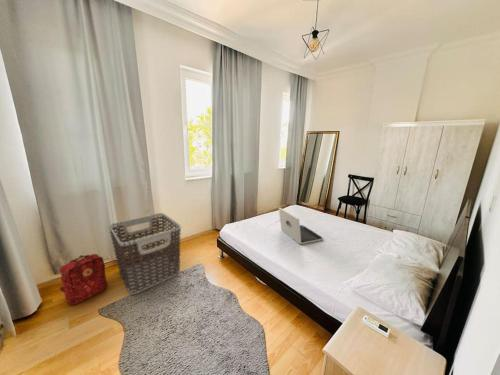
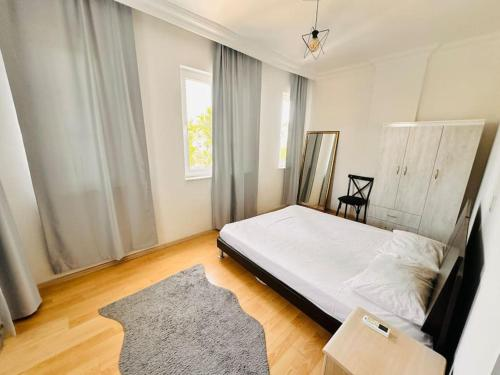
- laptop (299, 223)
- clothes hamper (147, 249)
- backpack (82, 274)
